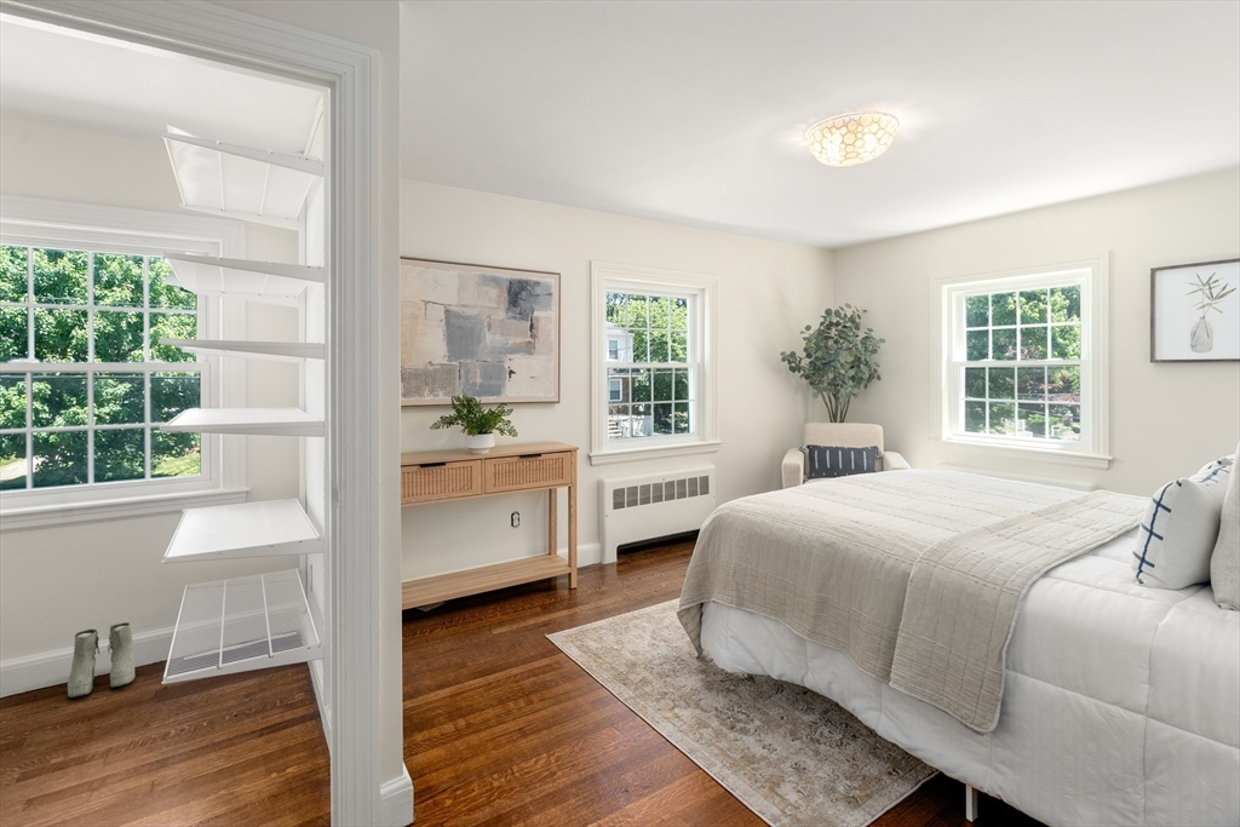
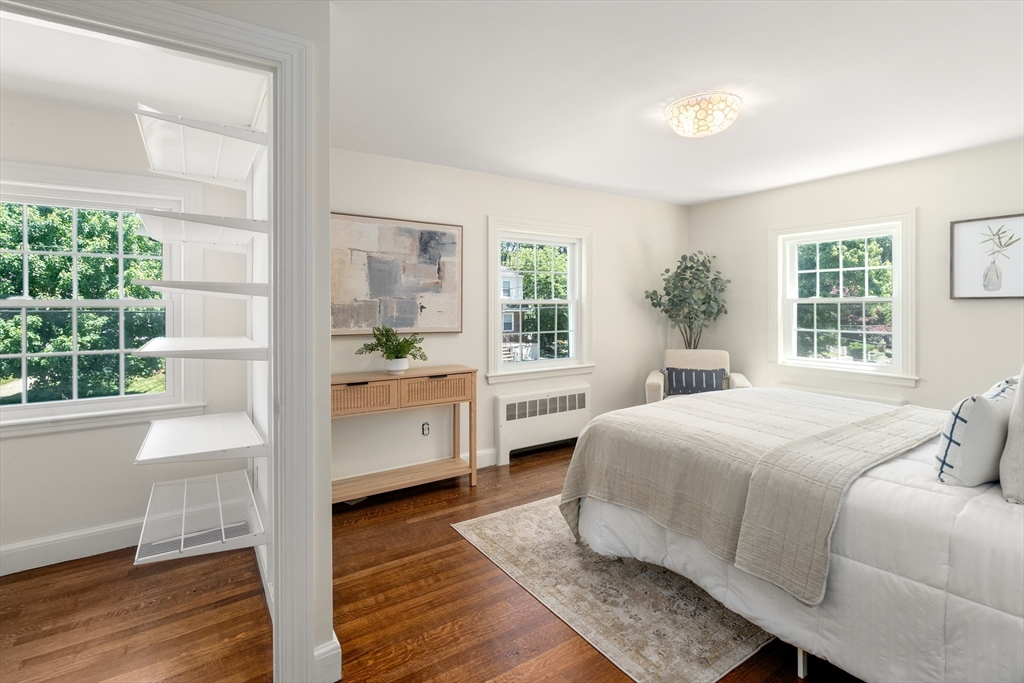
- boots (99, 654)
